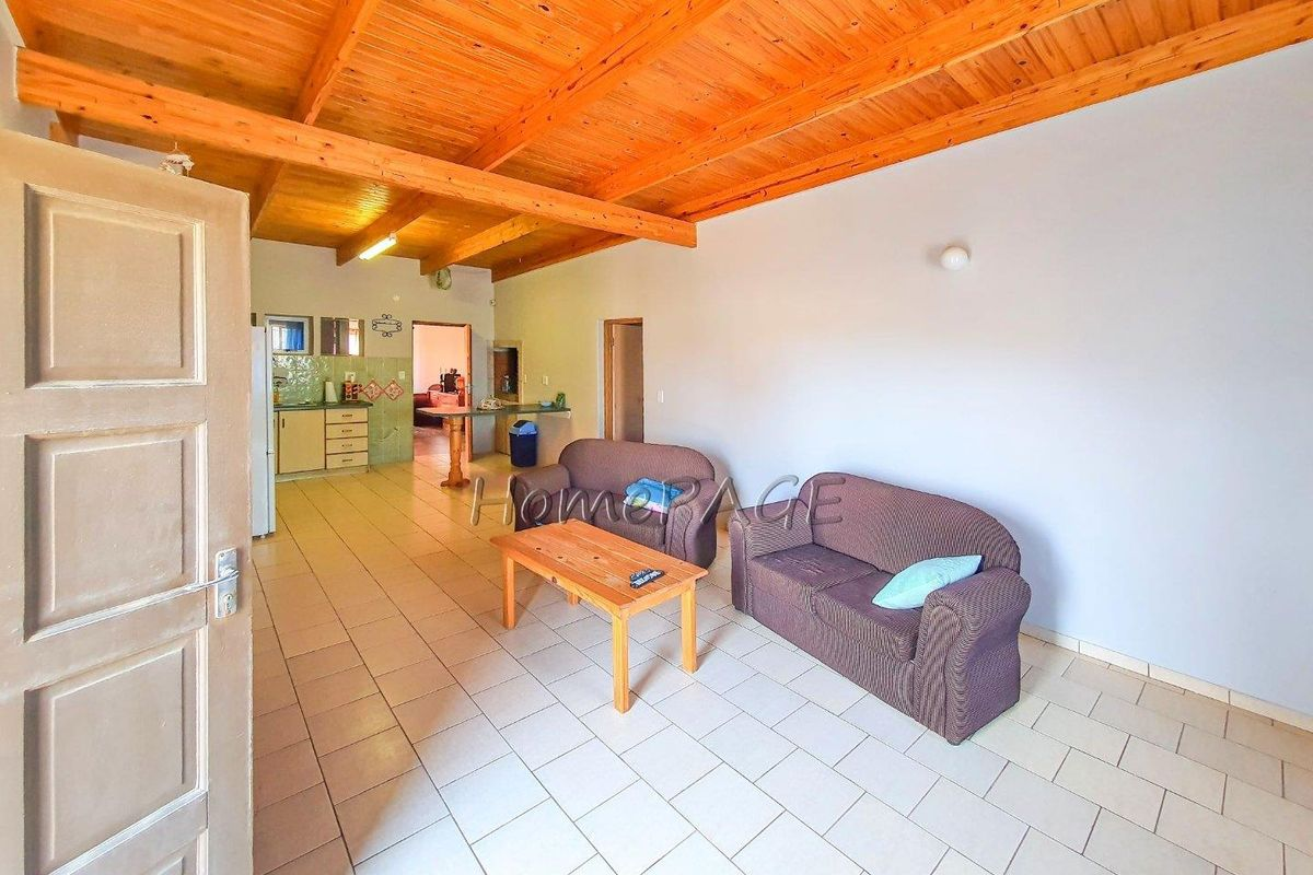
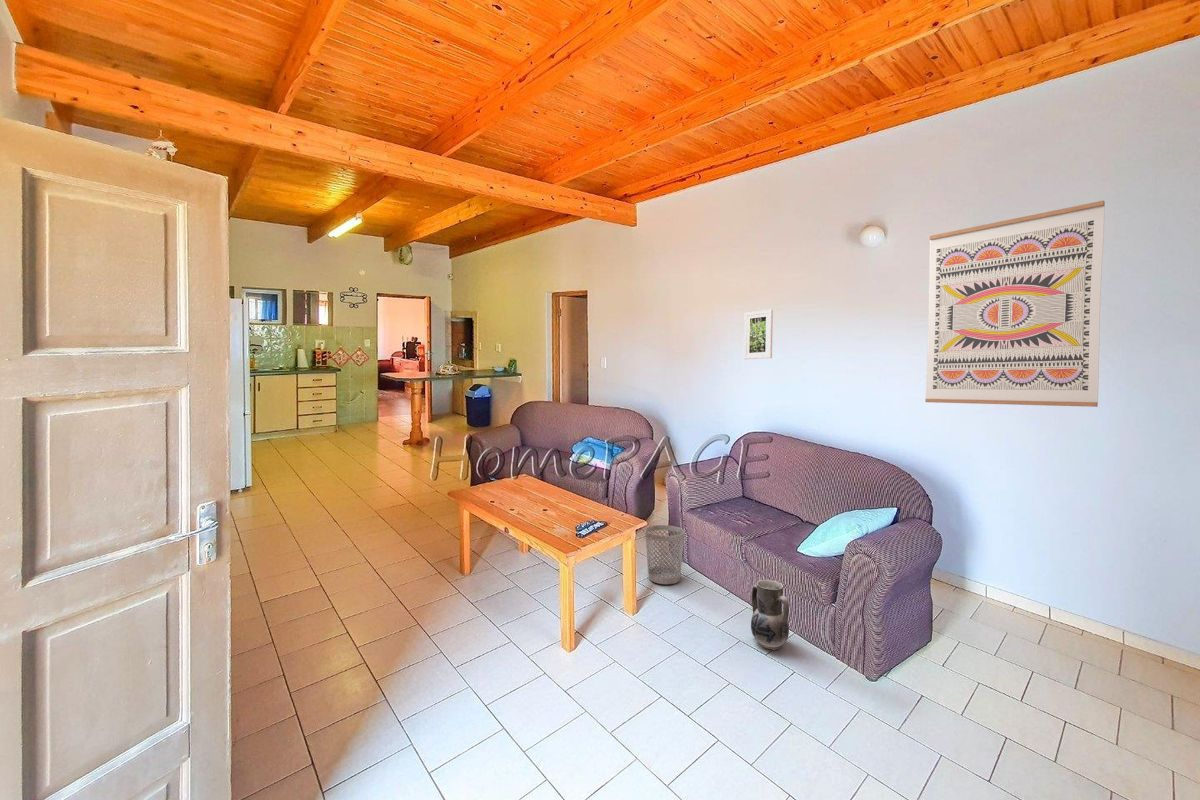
+ wall art (1005, 312)
+ ceramic jug (769, 614)
+ wastebasket (663, 554)
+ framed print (758, 335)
